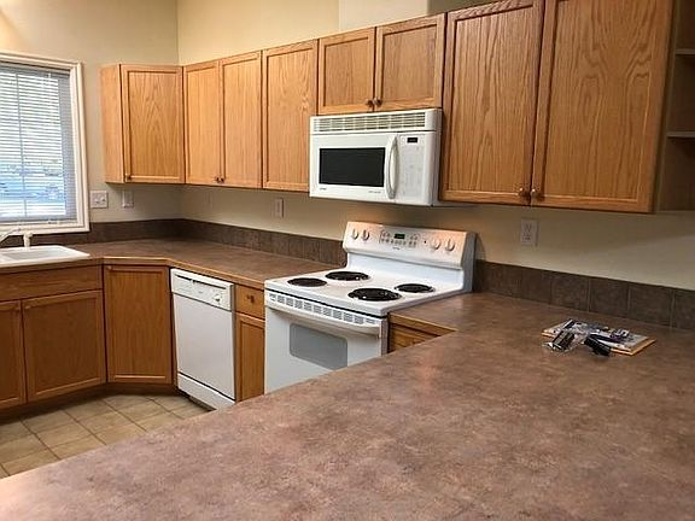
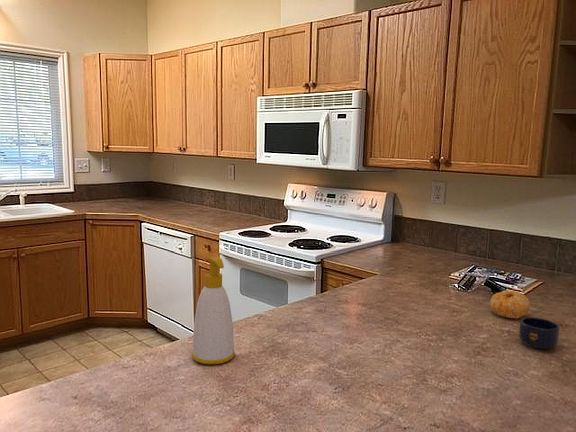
+ mug (539, 333)
+ soap bottle (213, 307)
+ fruit (509, 303)
